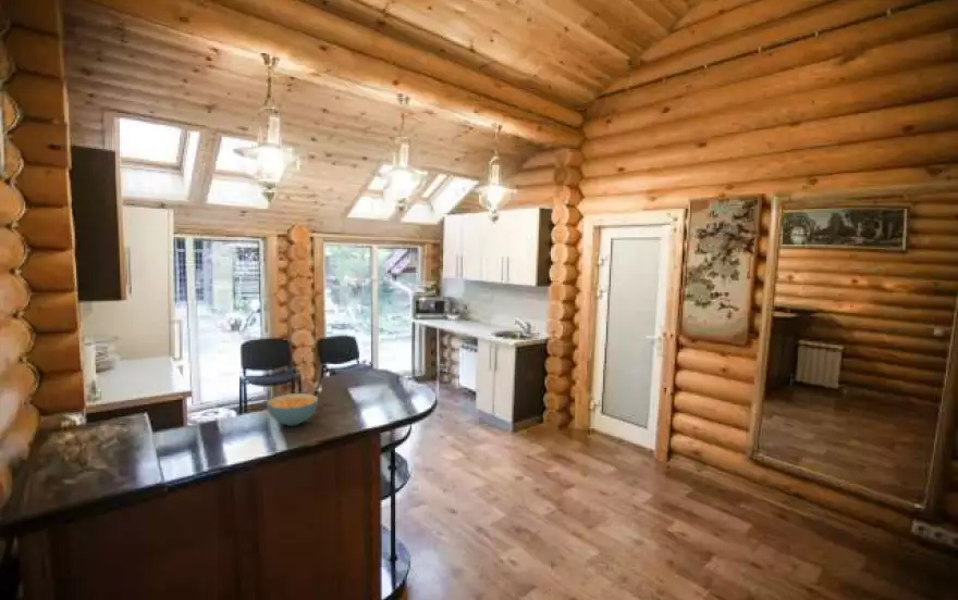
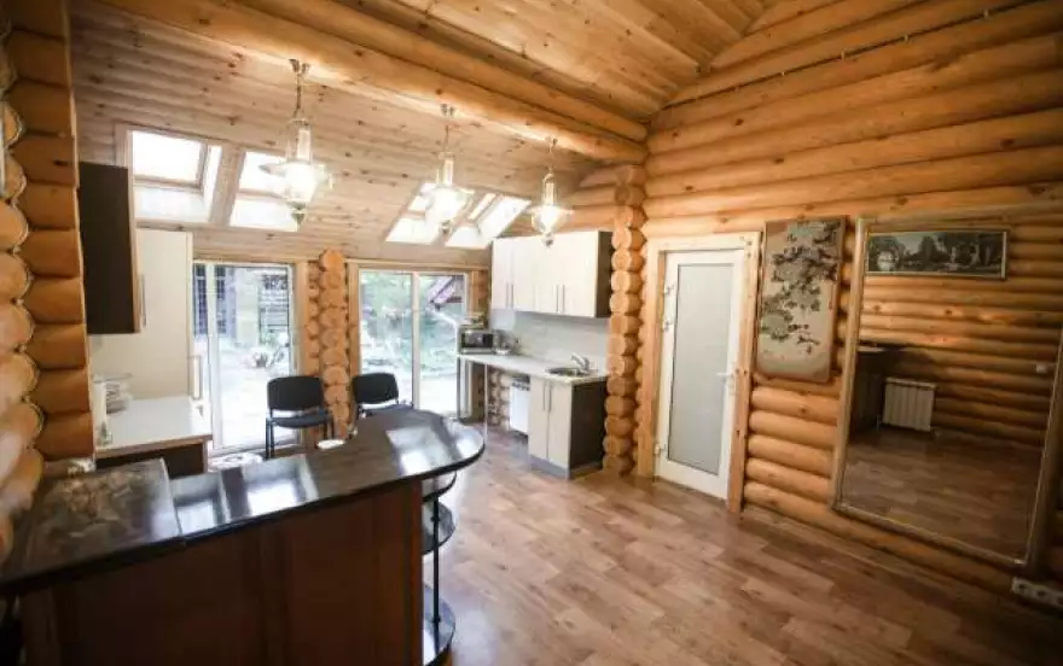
- cereal bowl (293, 411)
